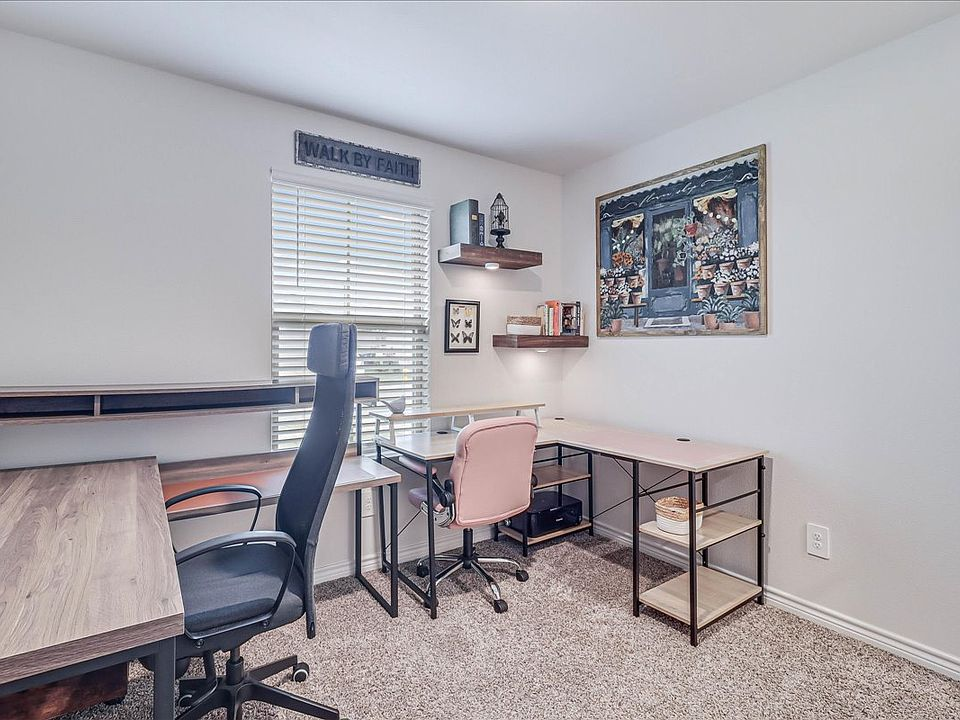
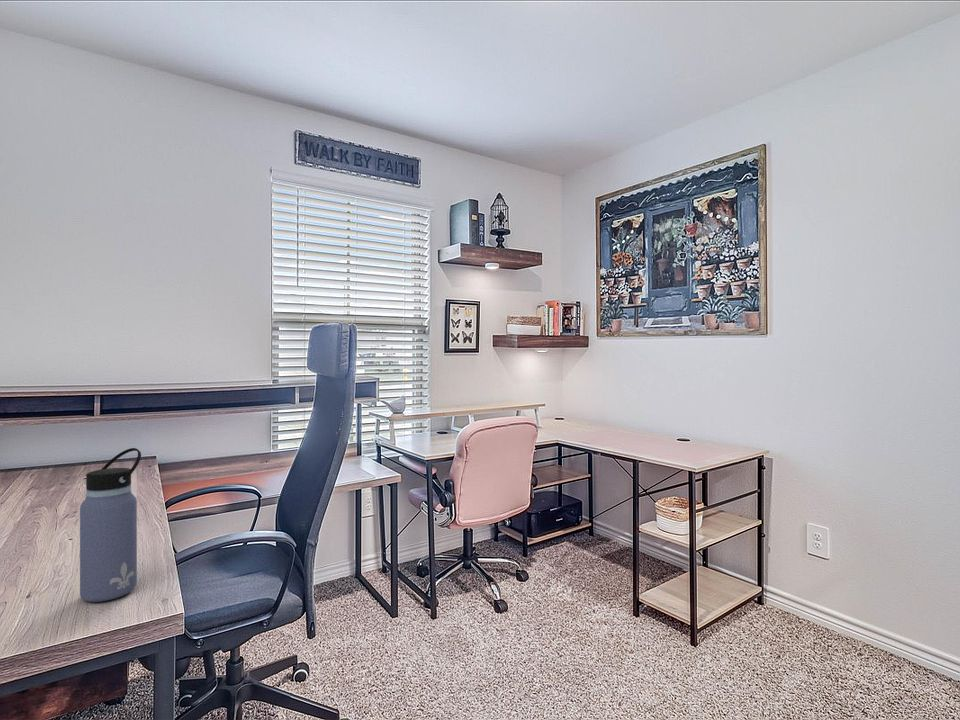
+ water bottle (111, 521)
